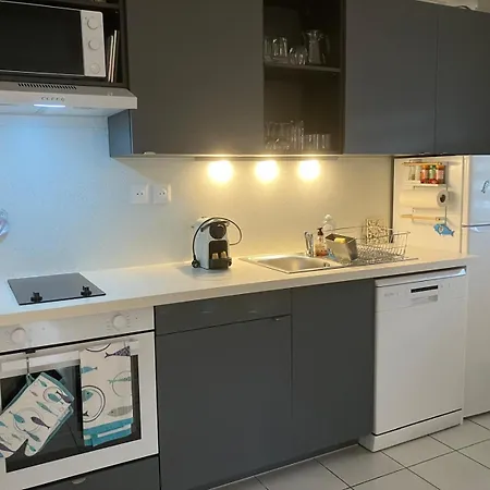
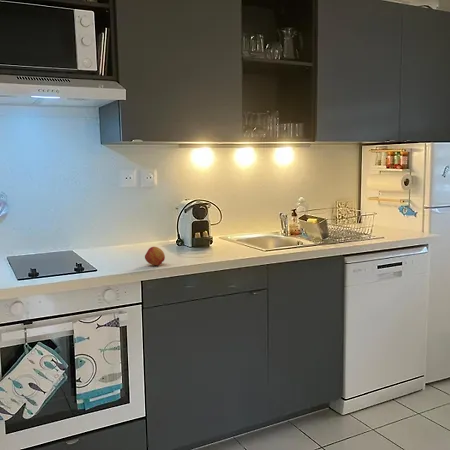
+ fruit (155, 255)
